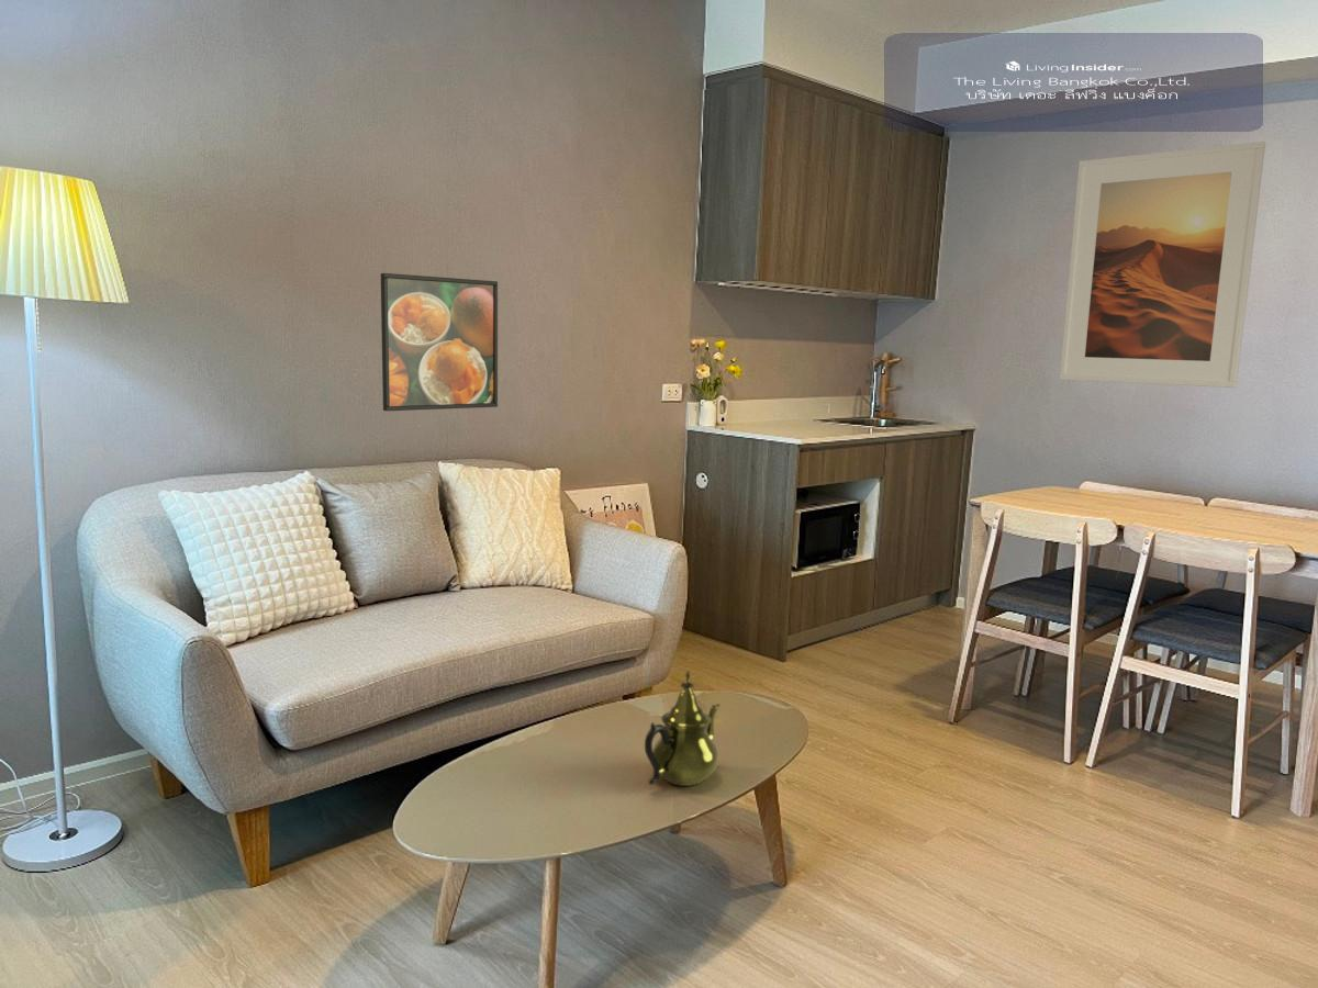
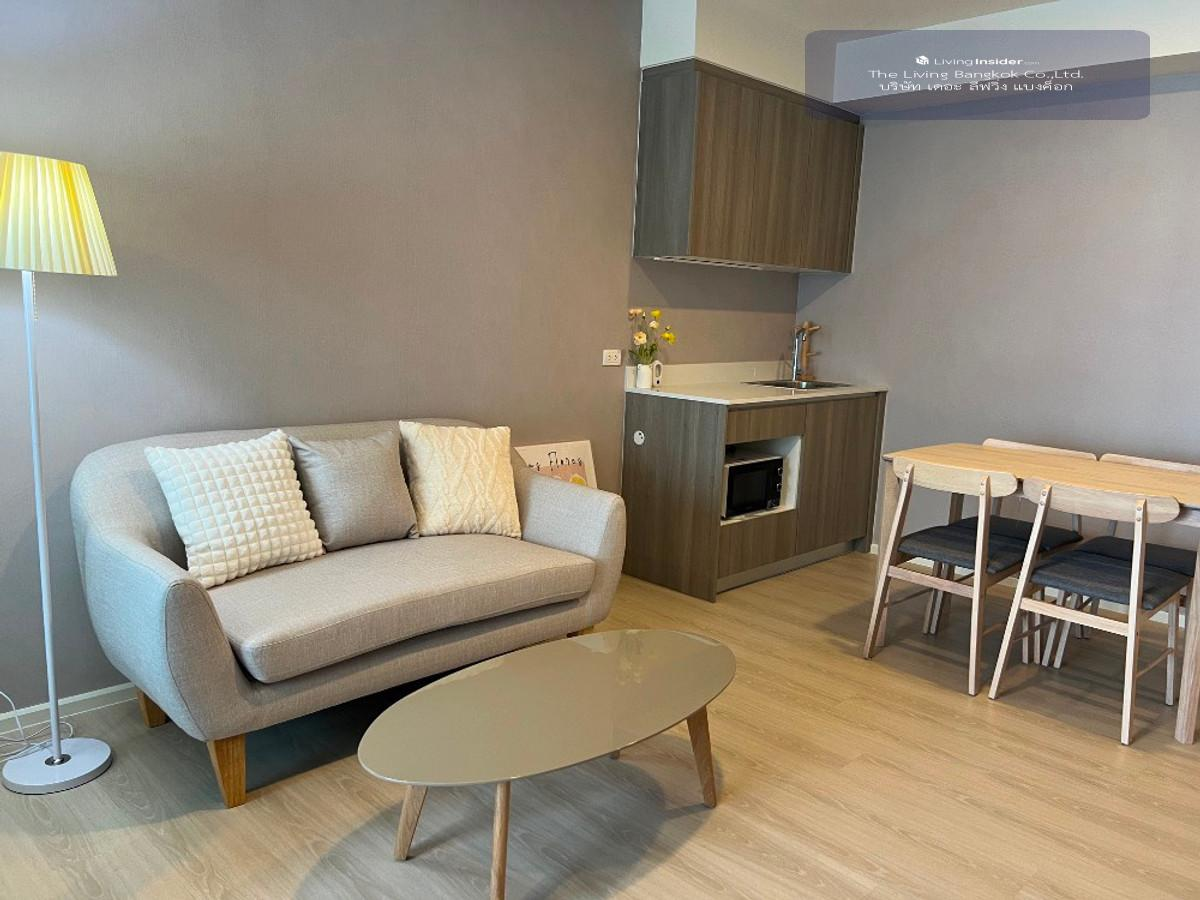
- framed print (442, 344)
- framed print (1154, 269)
- teapot (684, 725)
